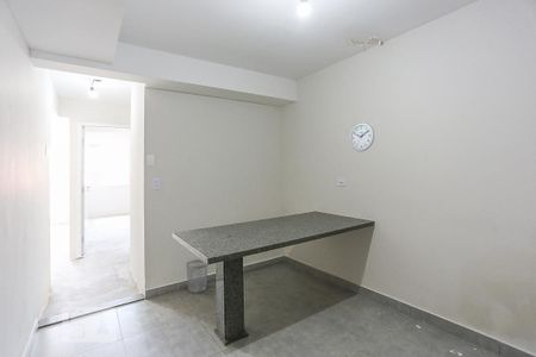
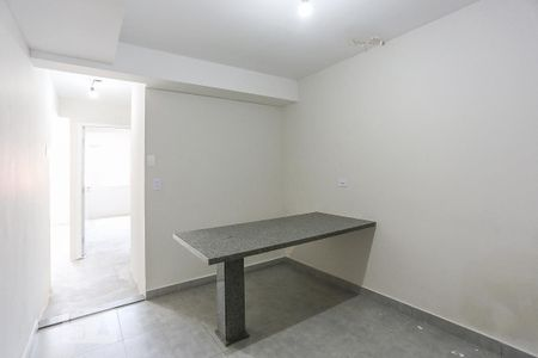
- wastebasket (197, 275)
- wall clock (361, 137)
